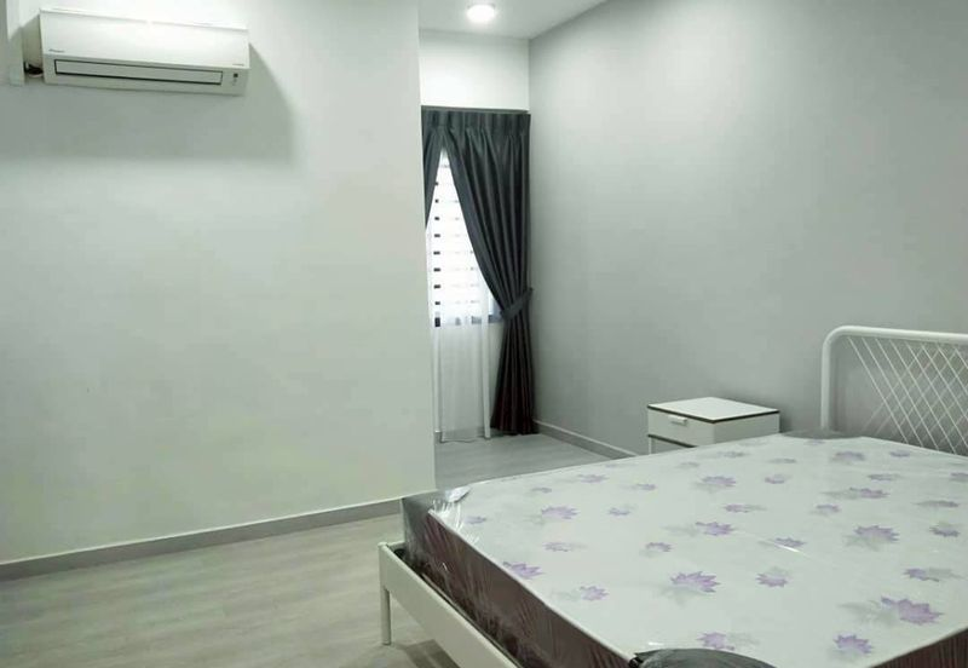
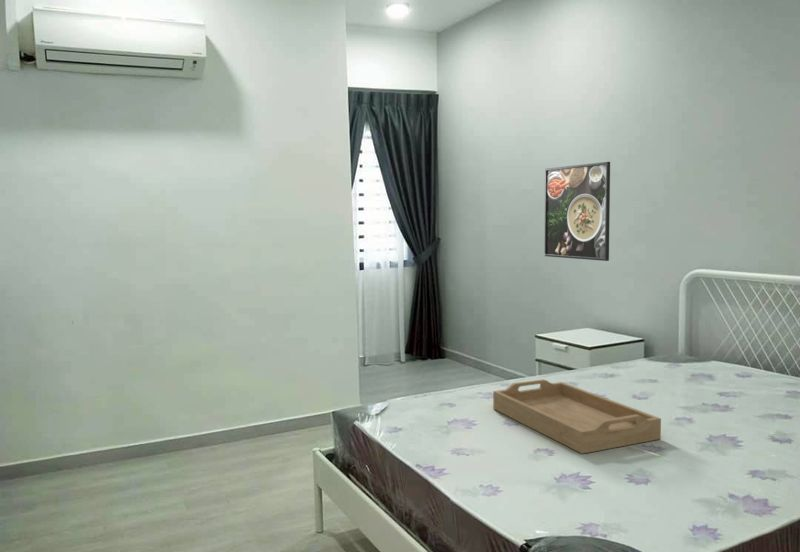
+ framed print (575, 212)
+ serving tray (570, 410)
